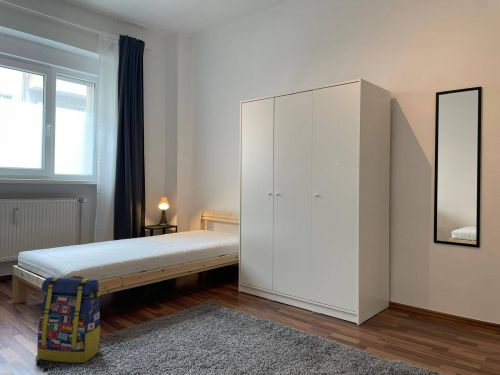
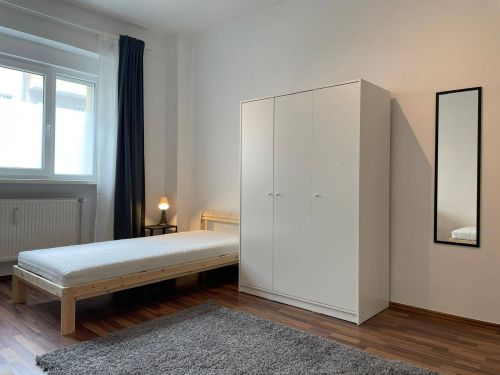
- backpack (71, 316)
